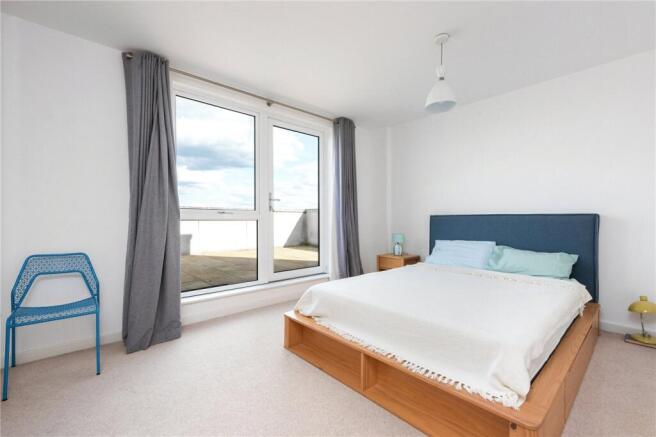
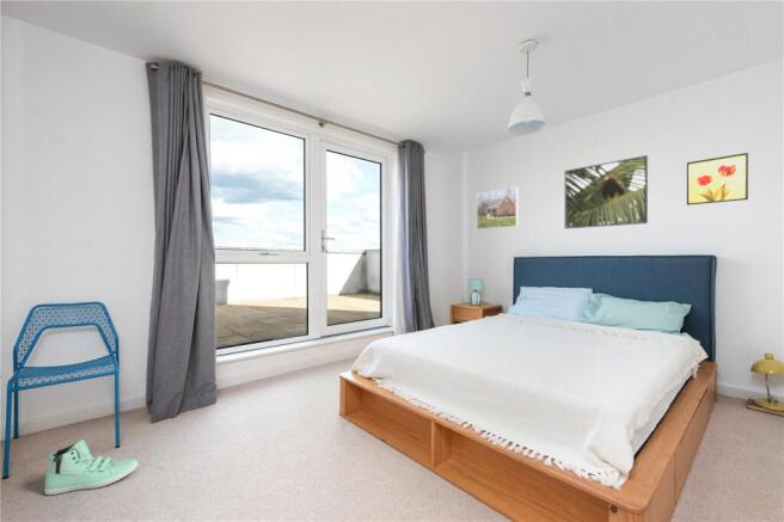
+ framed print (602, 195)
+ sneaker (93, 460)
+ wall art (716, 179)
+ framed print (496, 209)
